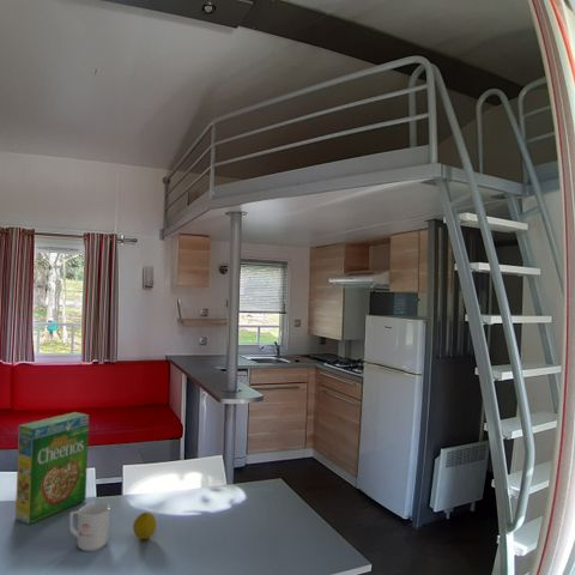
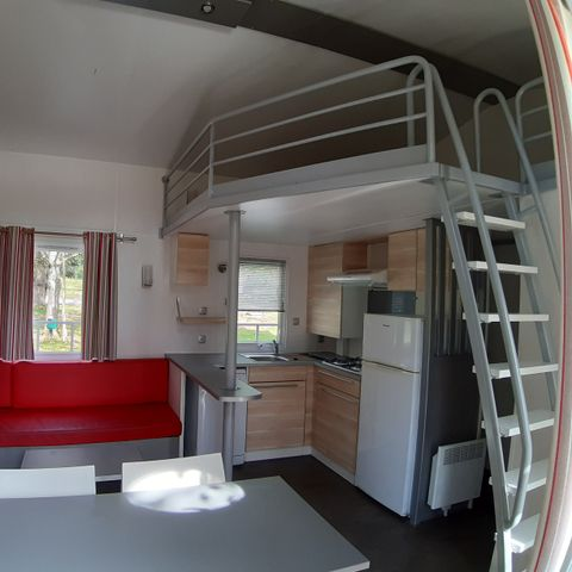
- mug (89, 526)
- fruit (144, 525)
- cereal box (54, 464)
